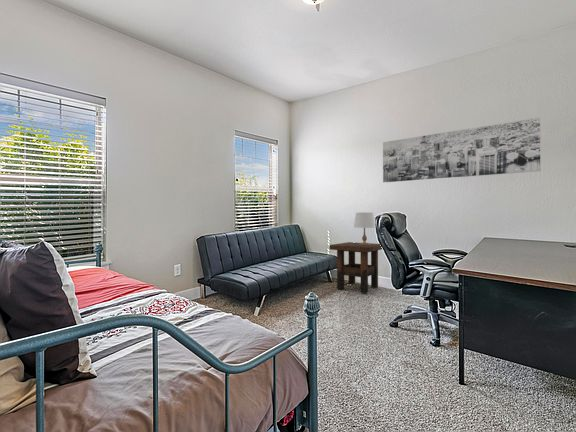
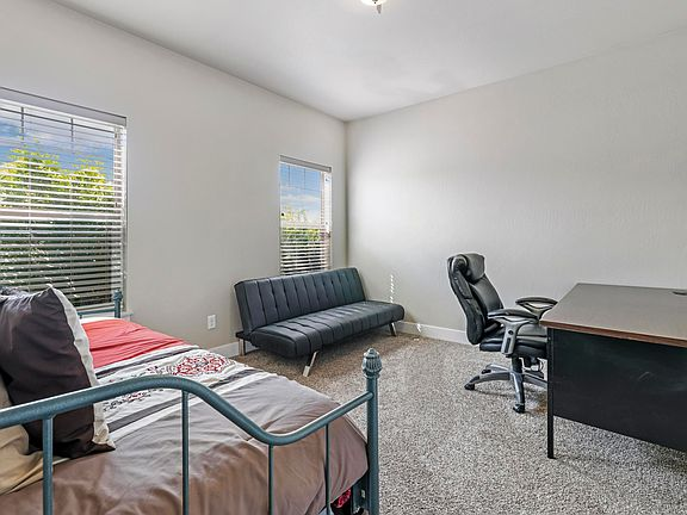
- side table (357, 266)
- table lamp (364, 228)
- wall art (450, 154)
